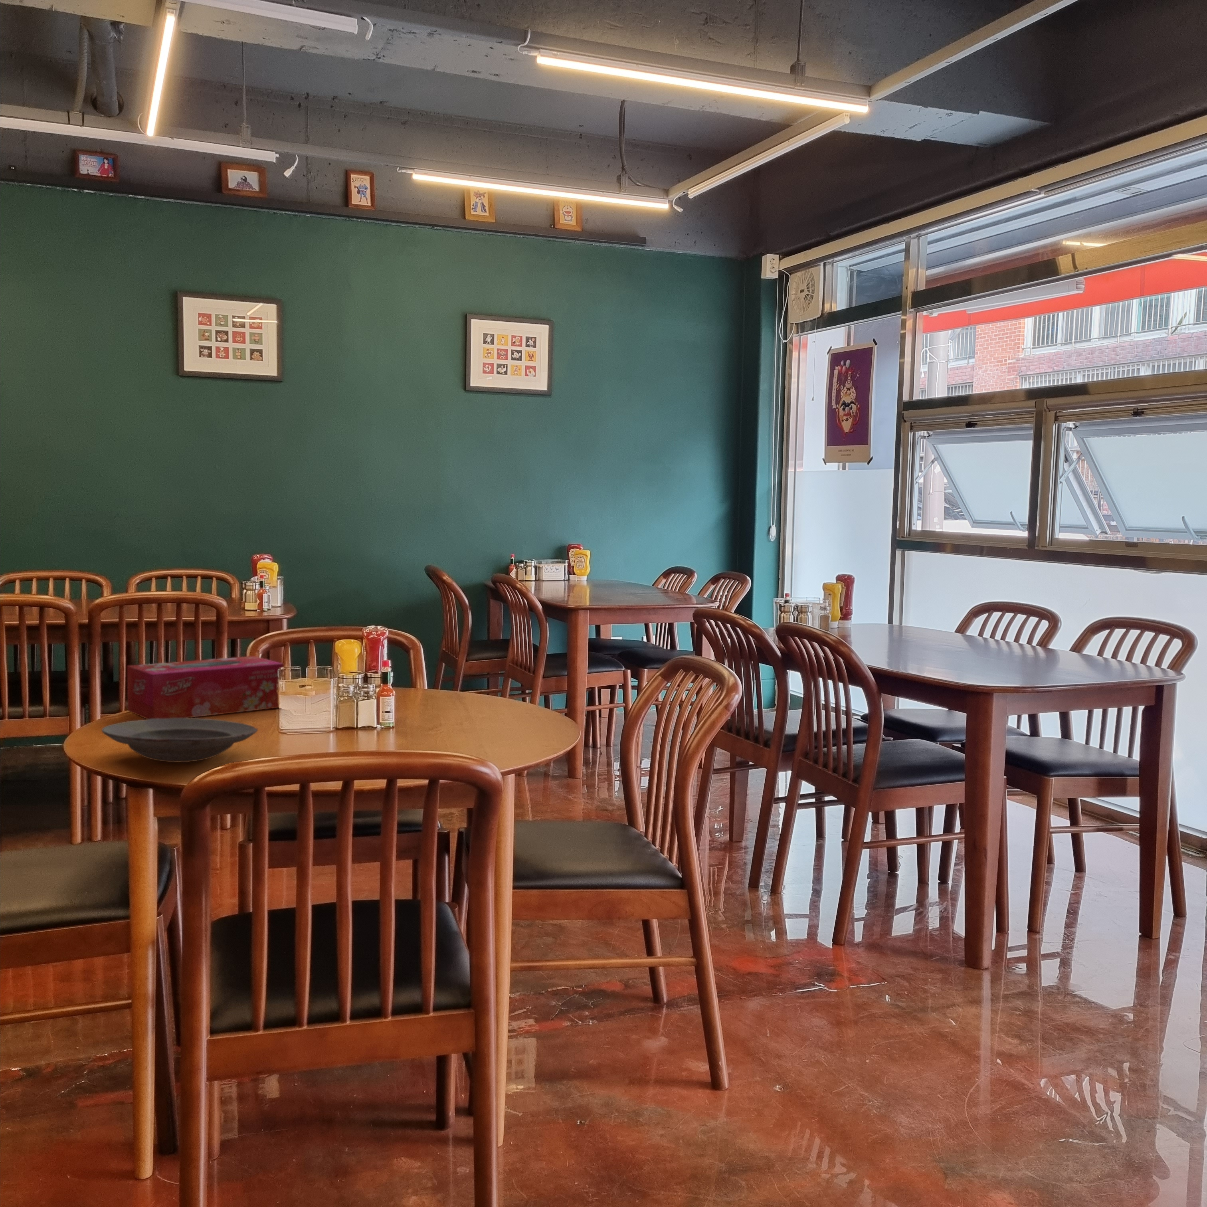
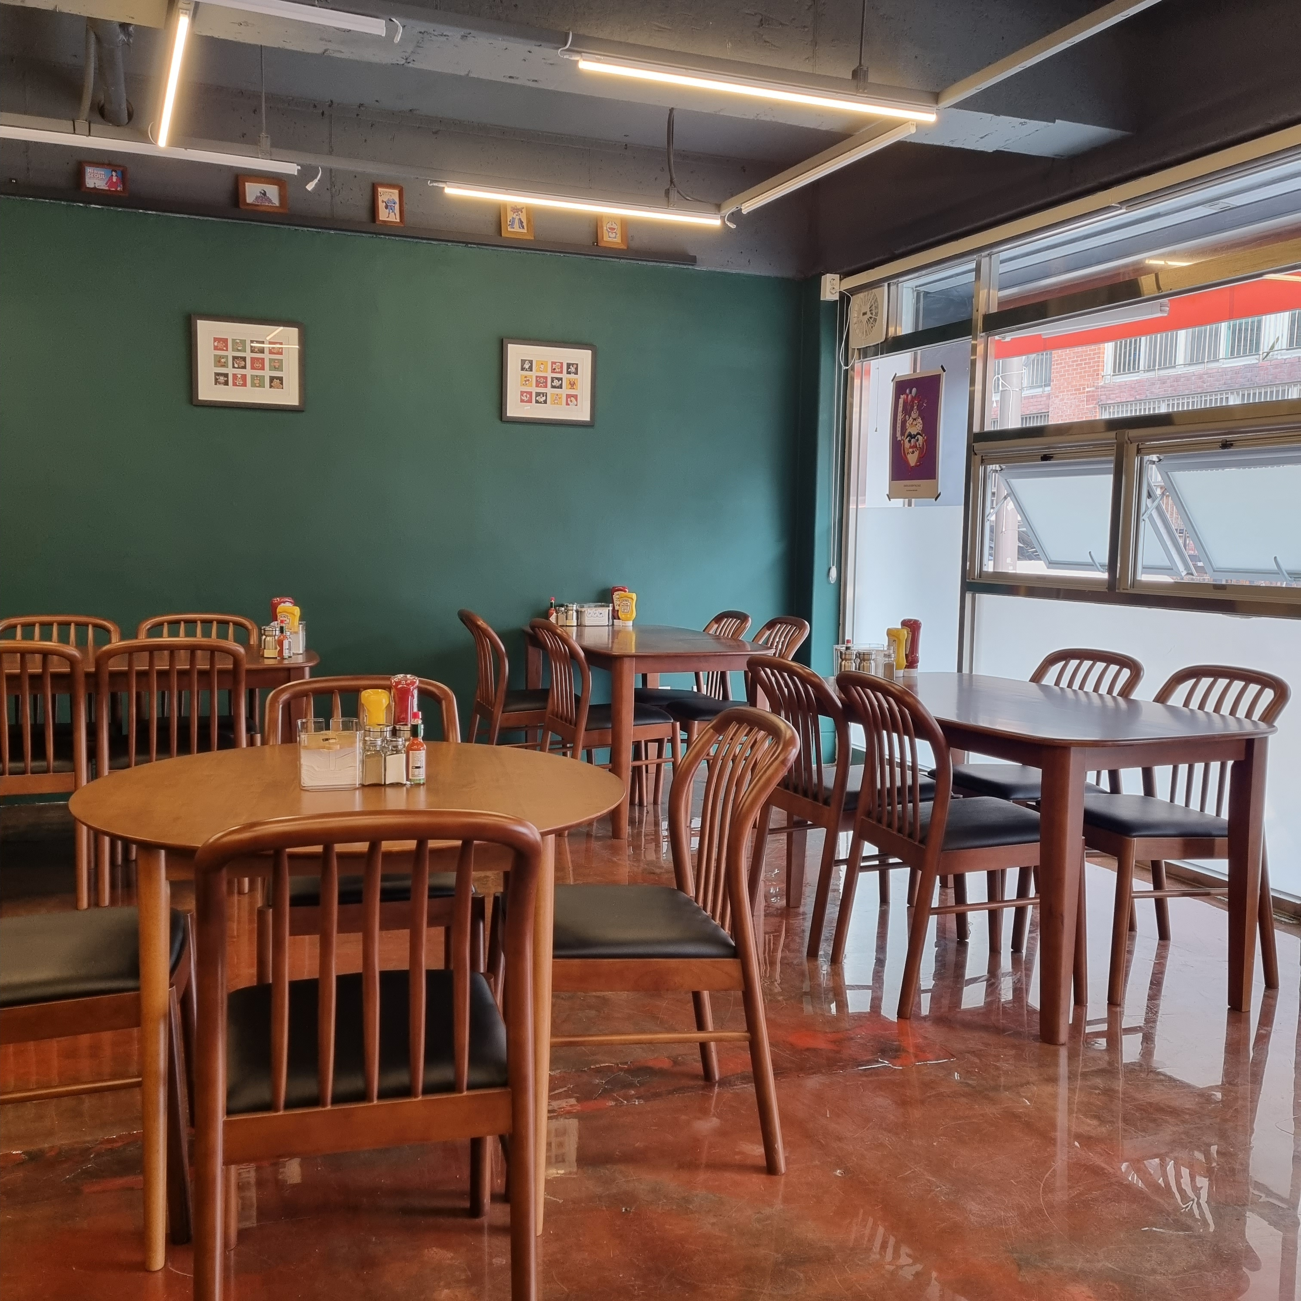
- tissue box (207, 686)
- plate (182, 741)
